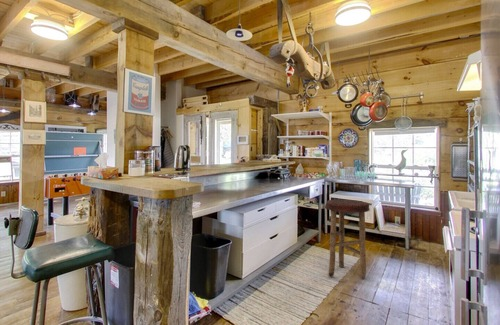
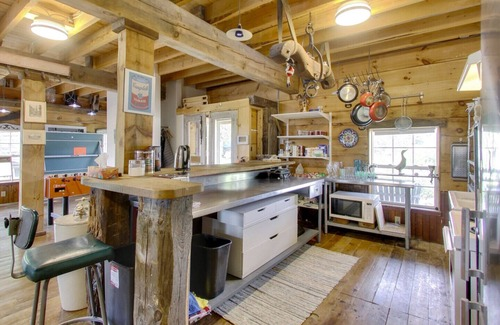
- stool (343, 238)
